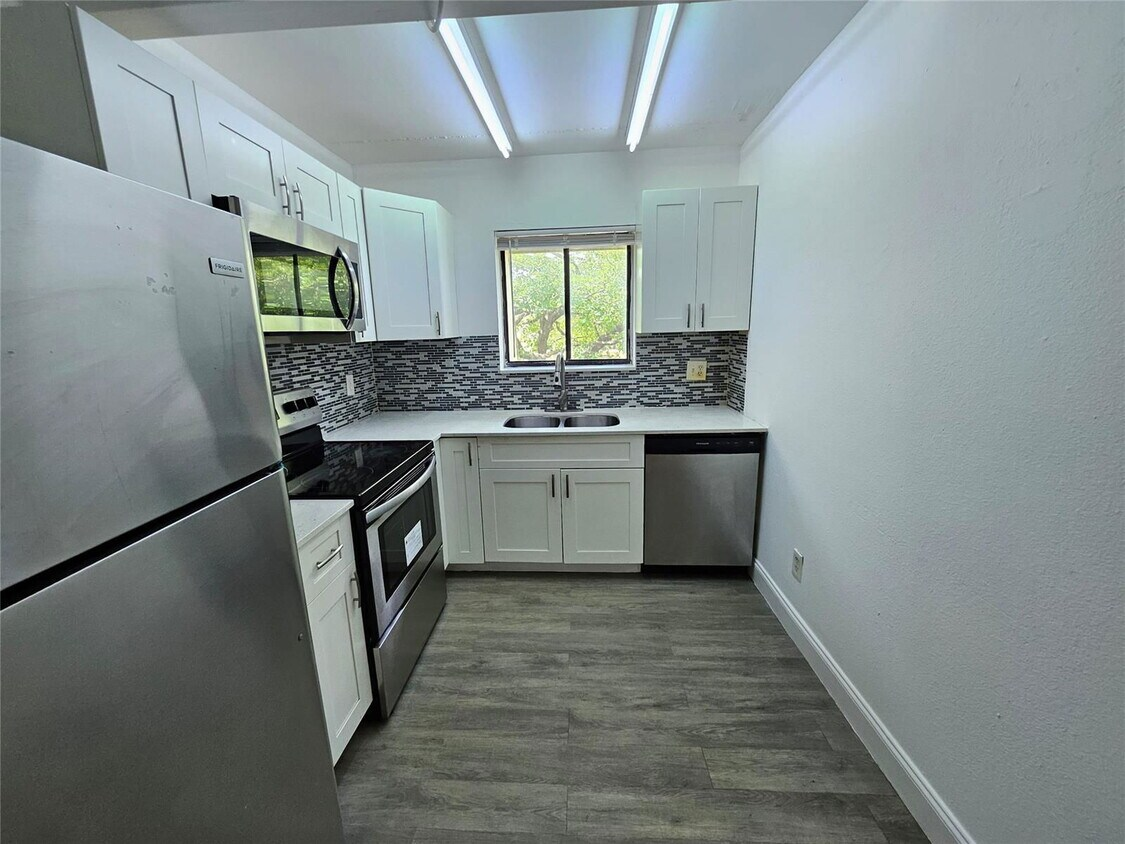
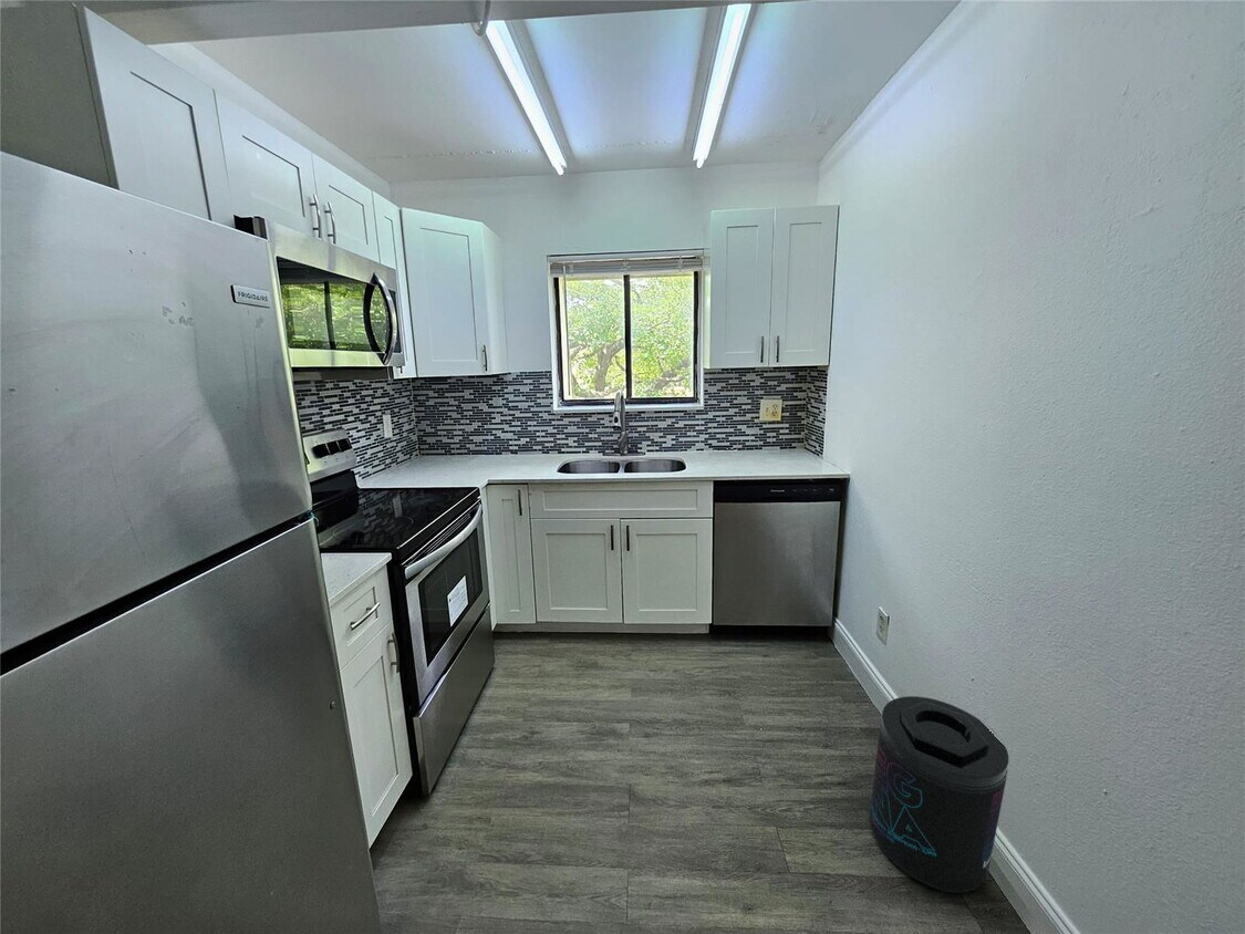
+ supplement container (933, 786)
